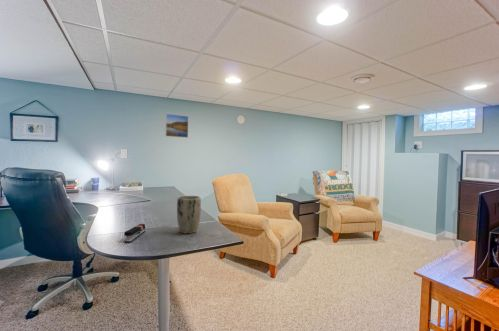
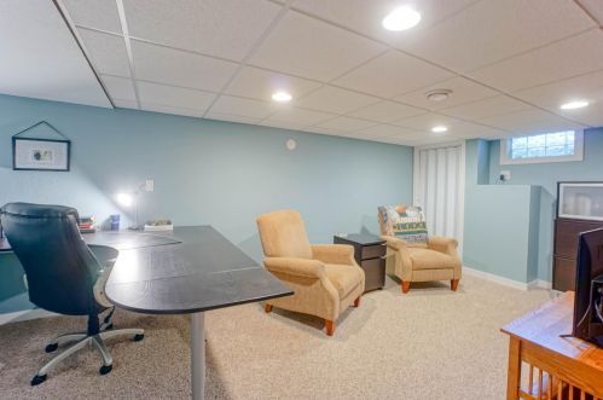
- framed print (177, 126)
- stapler (135, 231)
- plant pot (188, 214)
